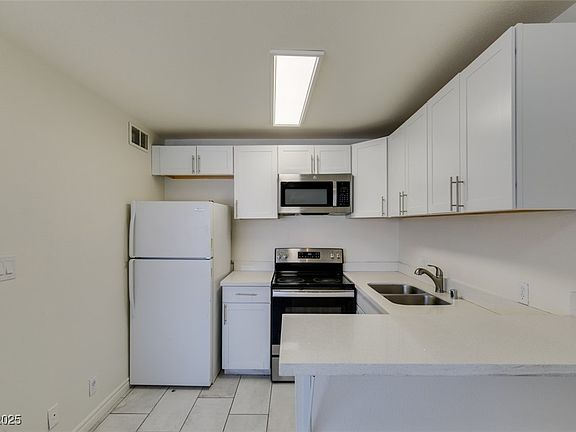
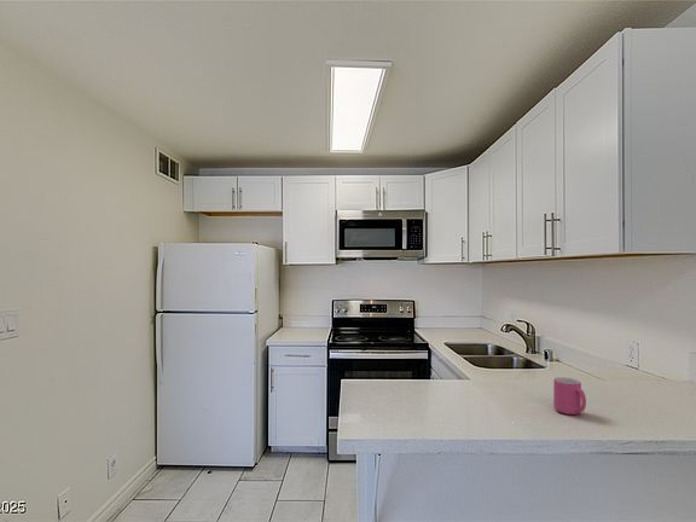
+ mug (570, 396)
